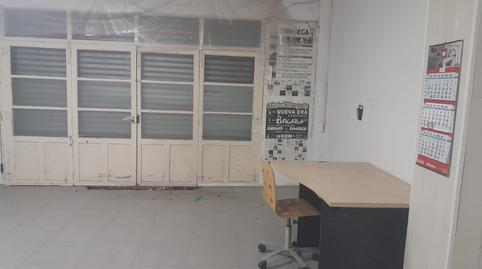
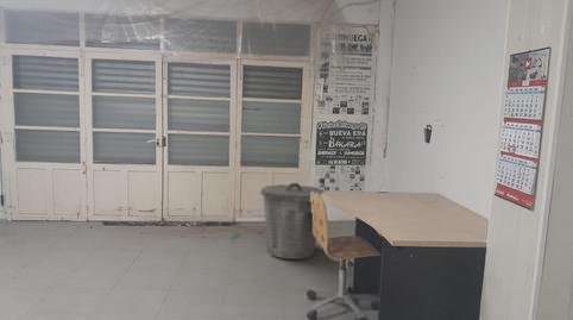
+ trash can (291, 217)
